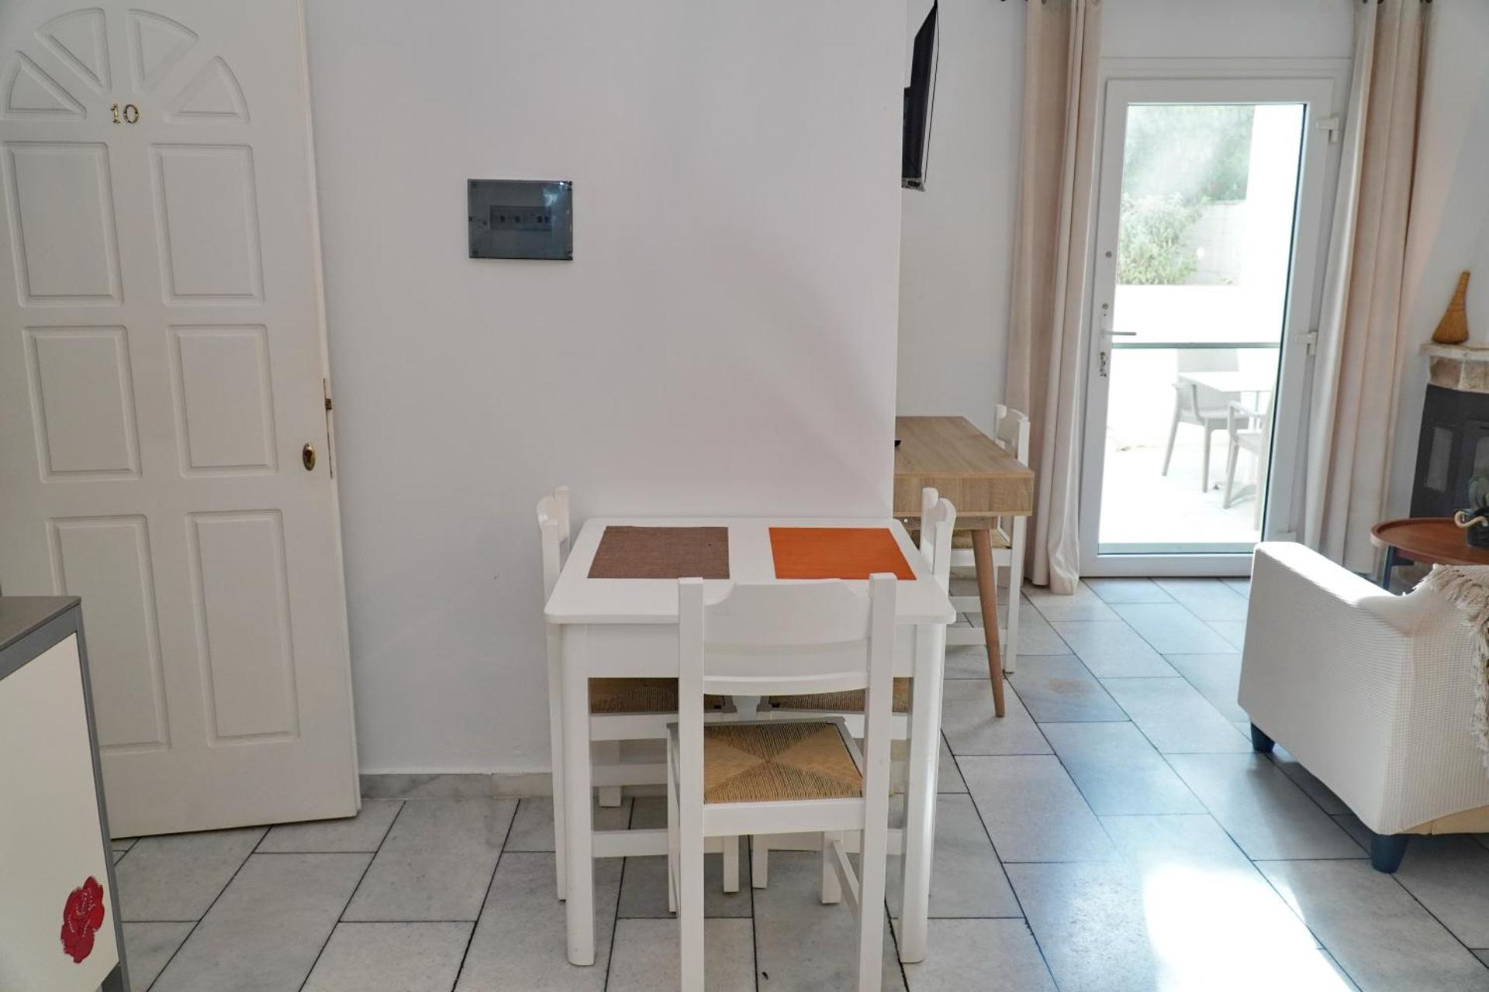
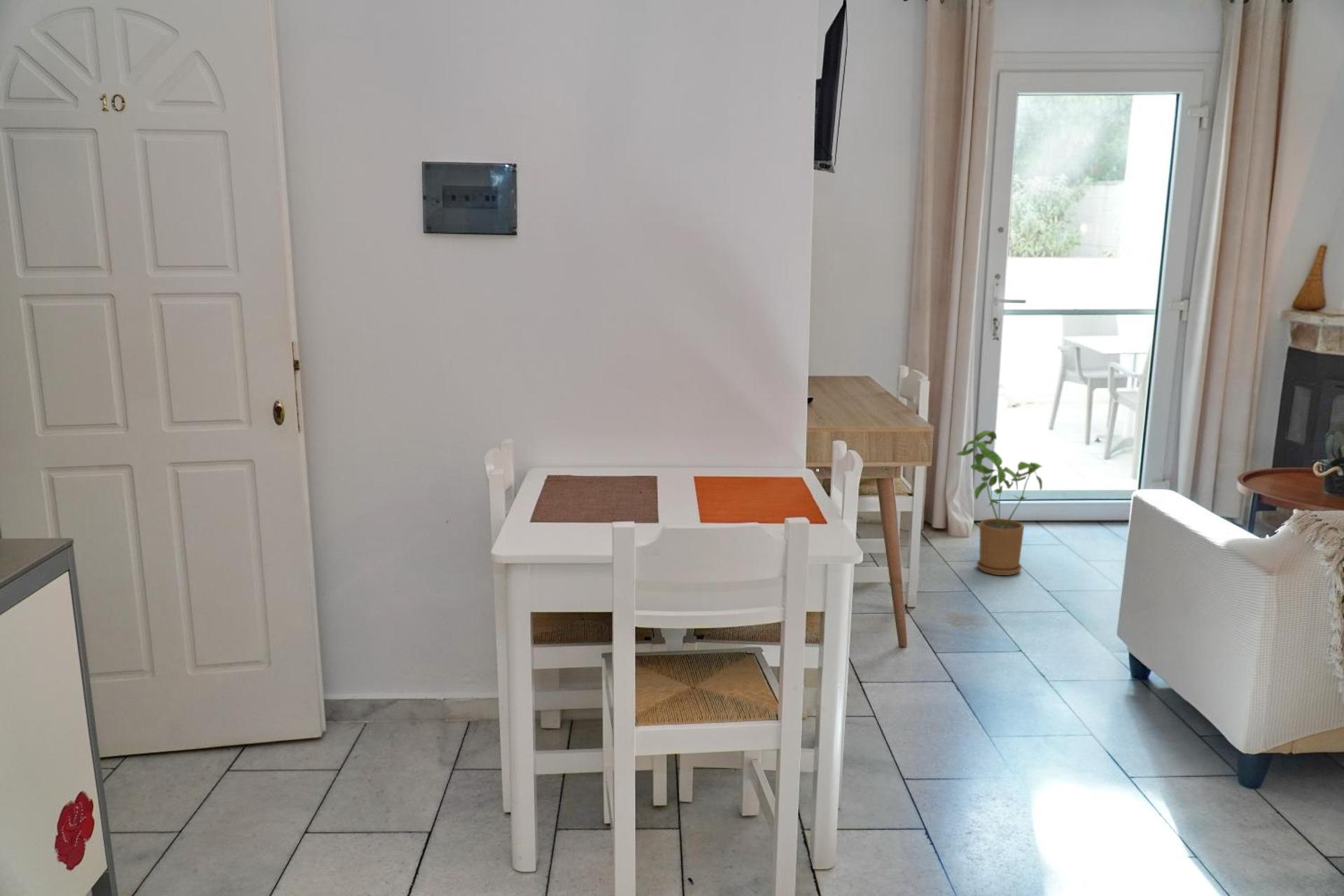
+ house plant (999, 500)
